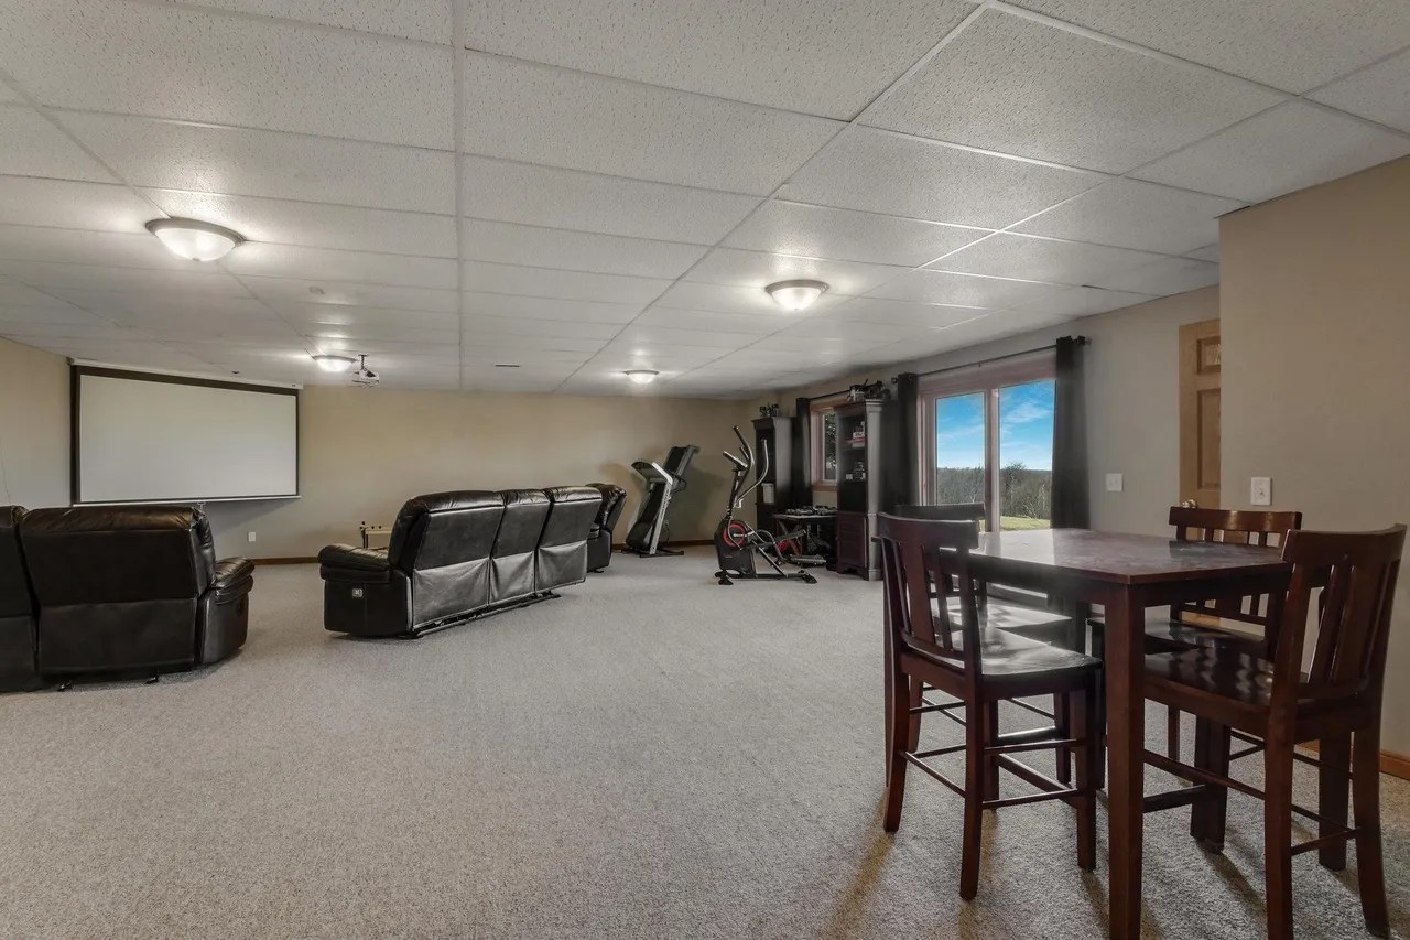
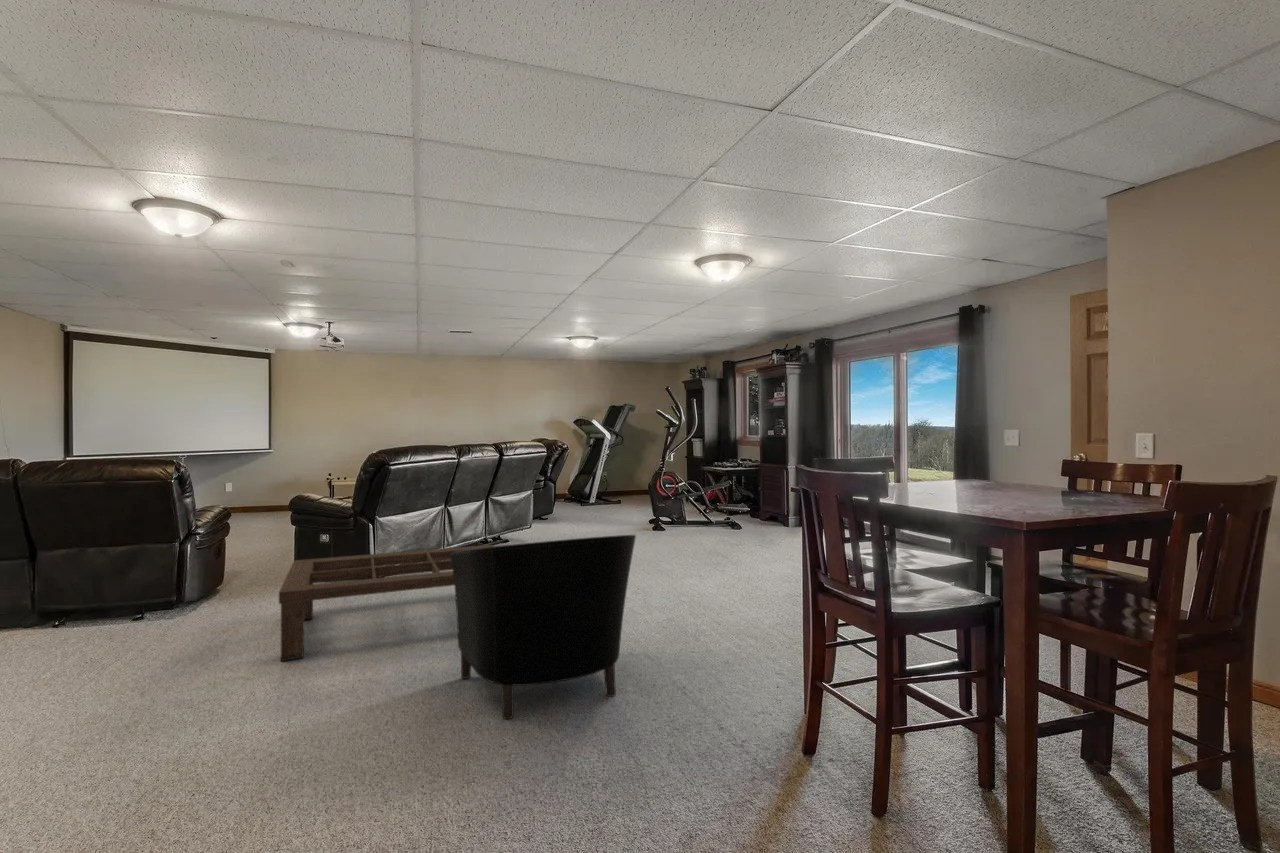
+ coffee table (403, 590)
+ armchair (550, 603)
